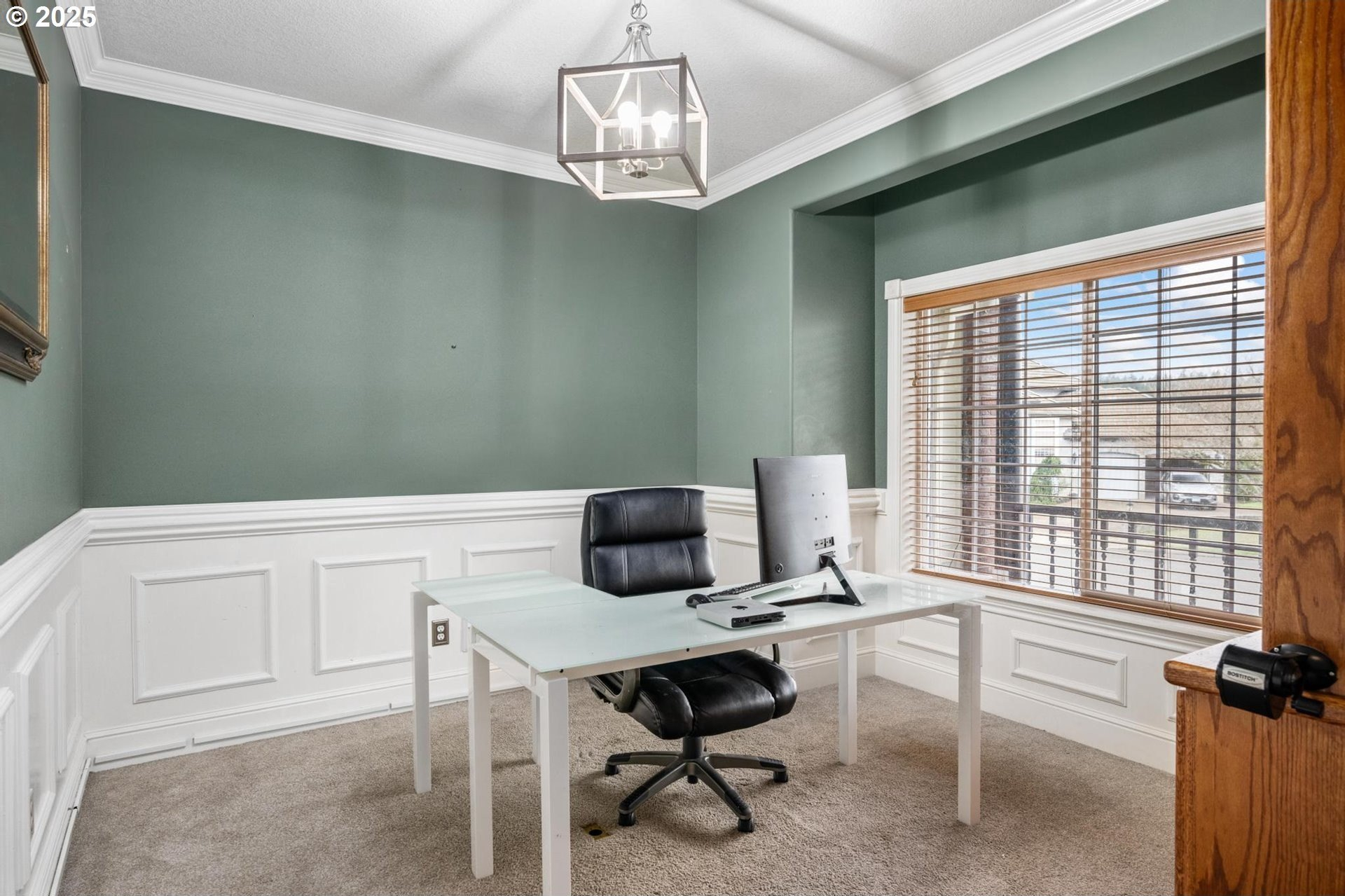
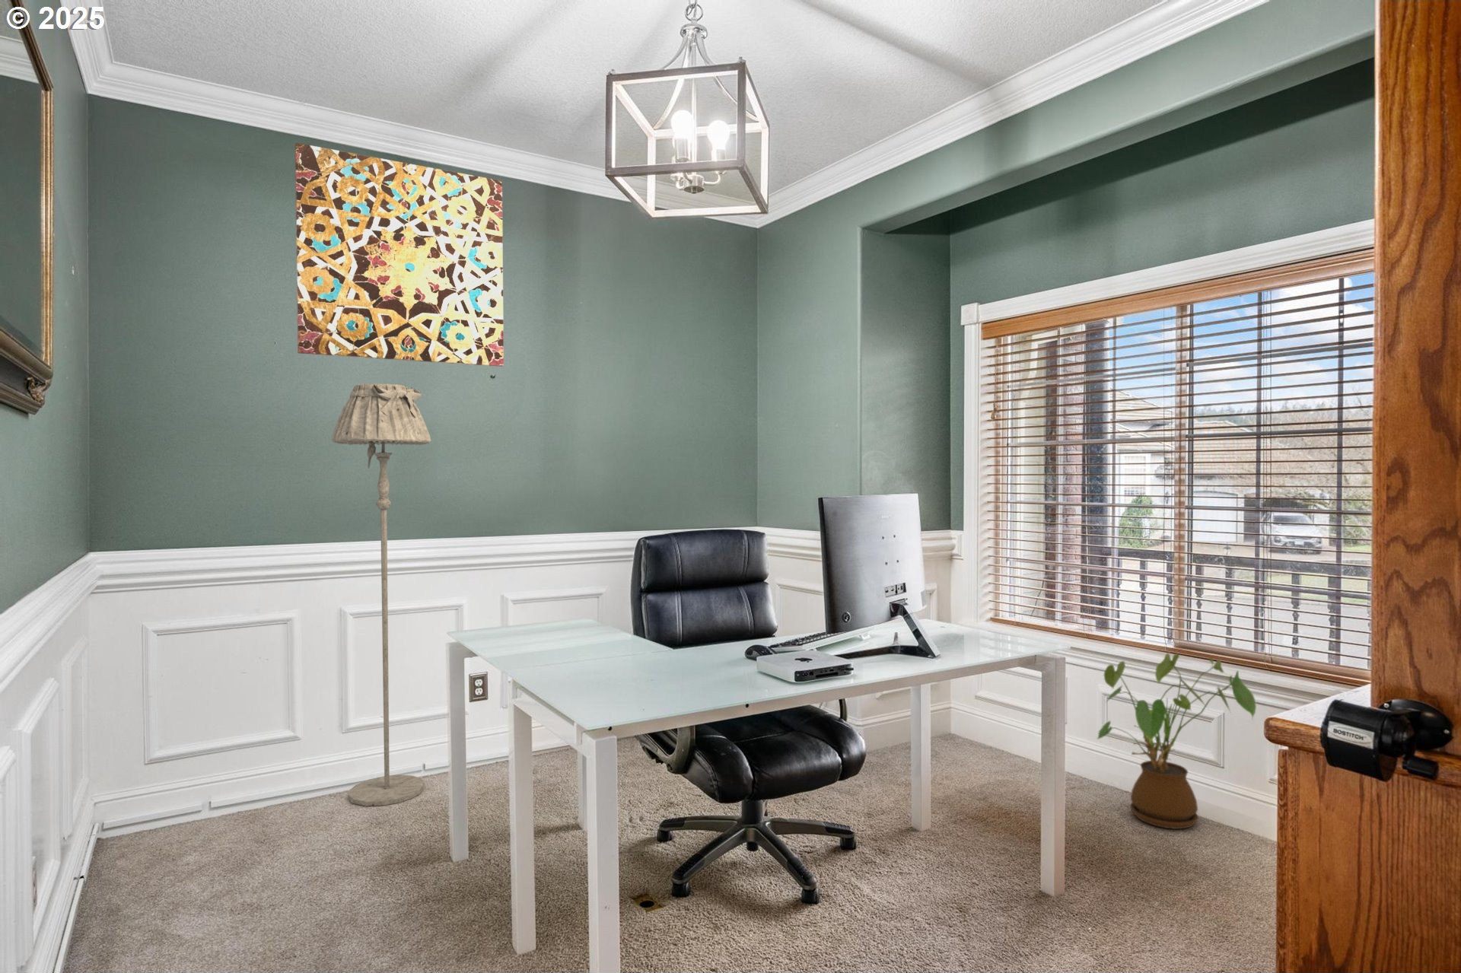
+ wall art (405, 262)
+ floor lamp (383, 590)
+ house plant (1168, 741)
